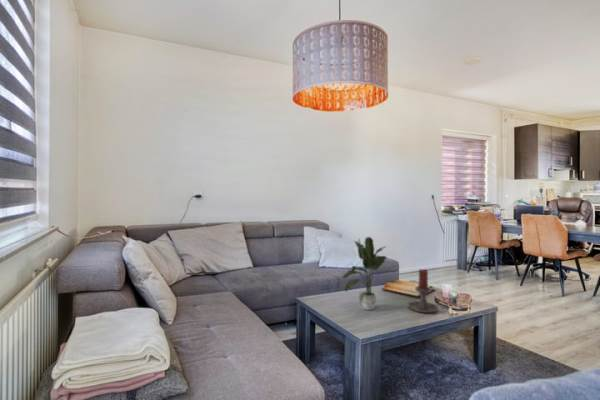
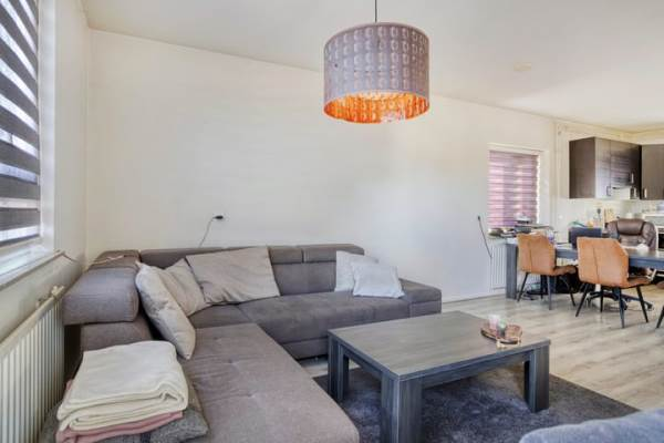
- bible (408, 287)
- potted plant (365, 271)
- candle holder (427, 289)
